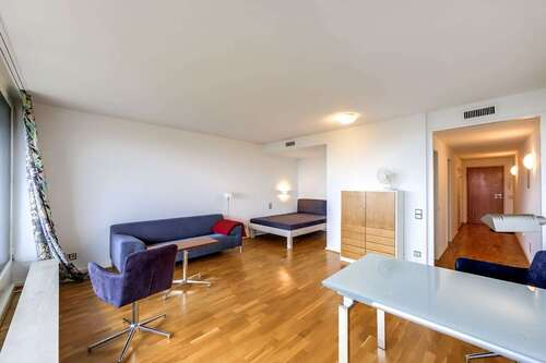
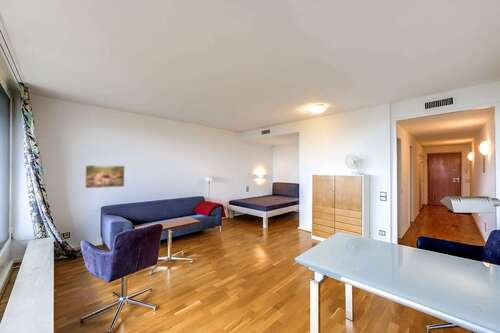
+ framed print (105, 176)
